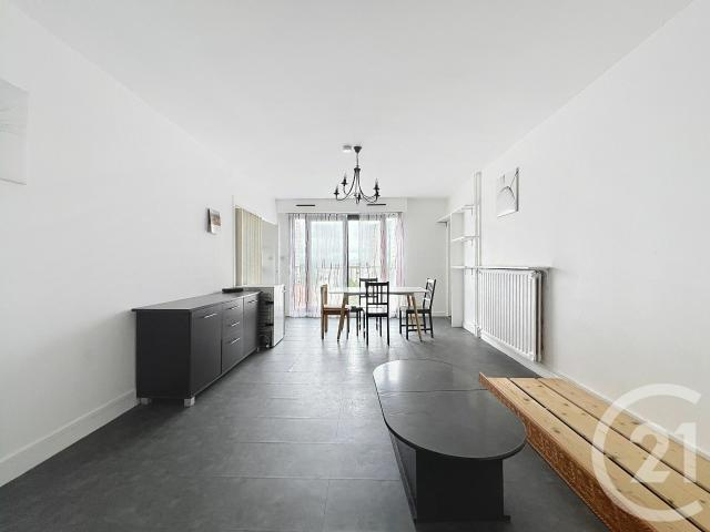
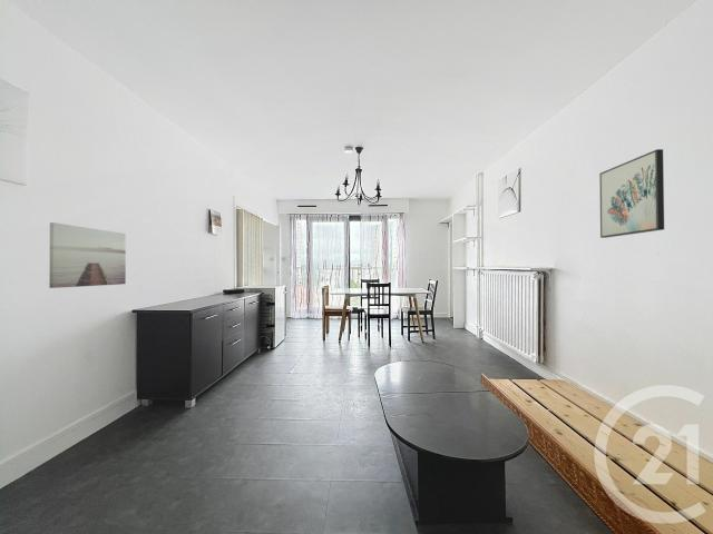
+ wall art (92, 257)
+ wall art (628, 198)
